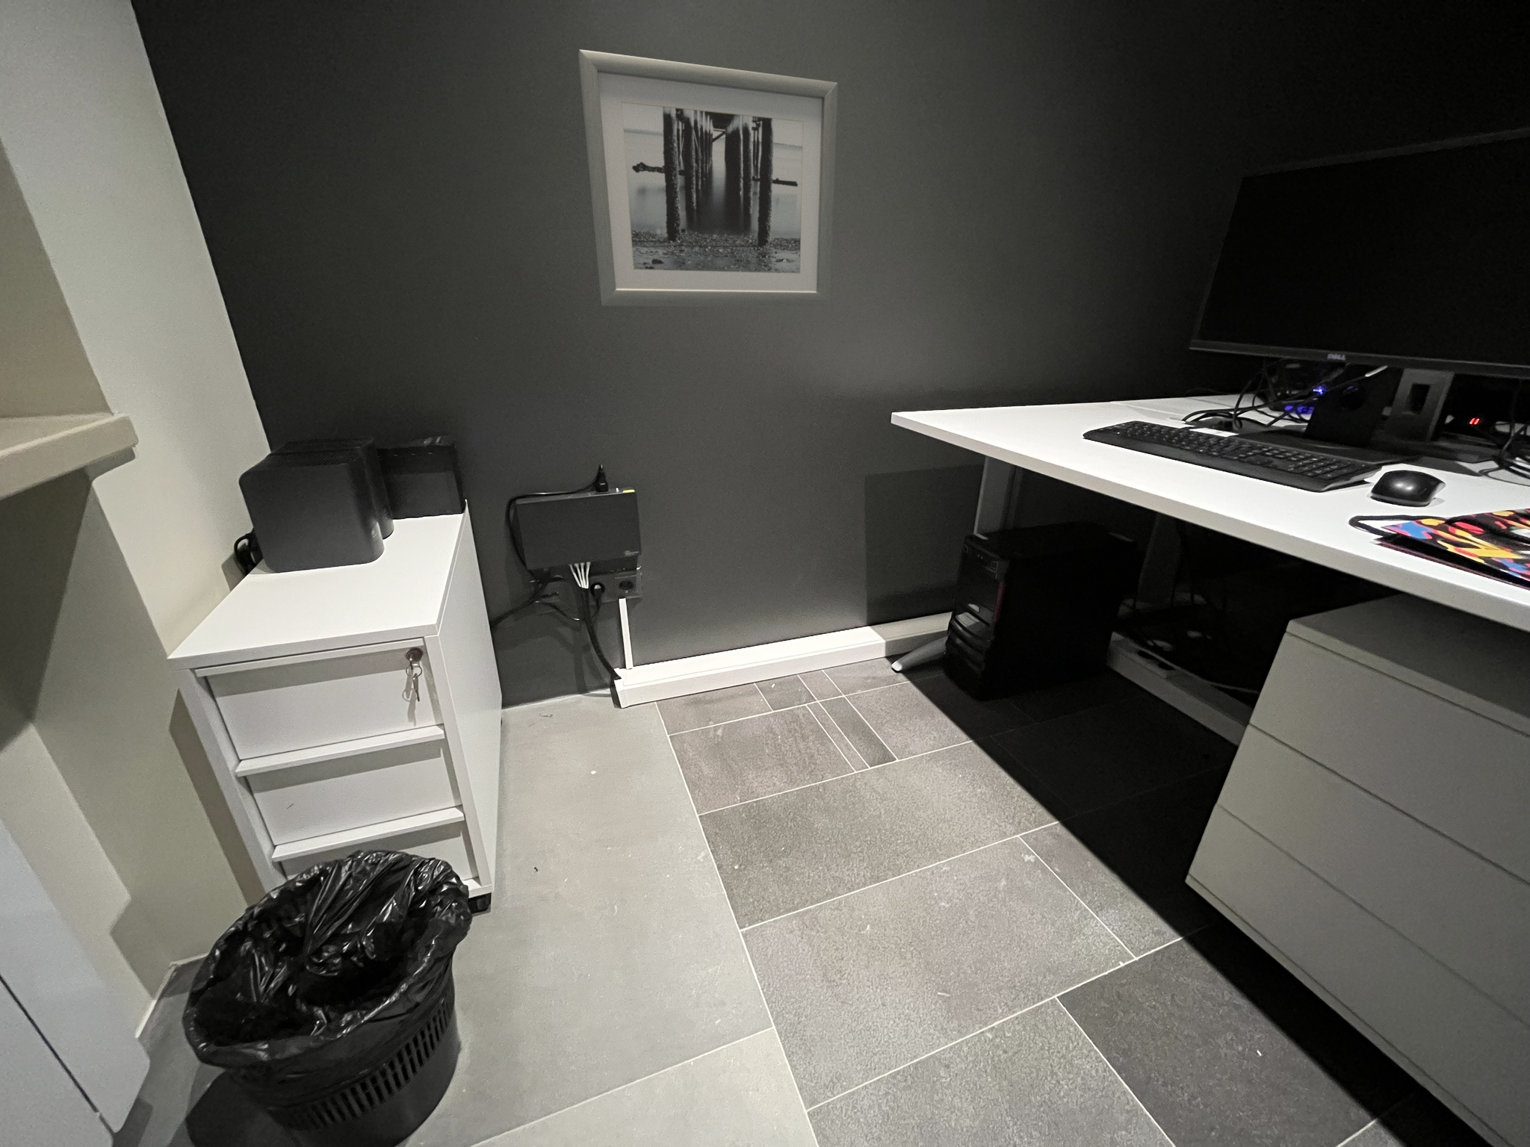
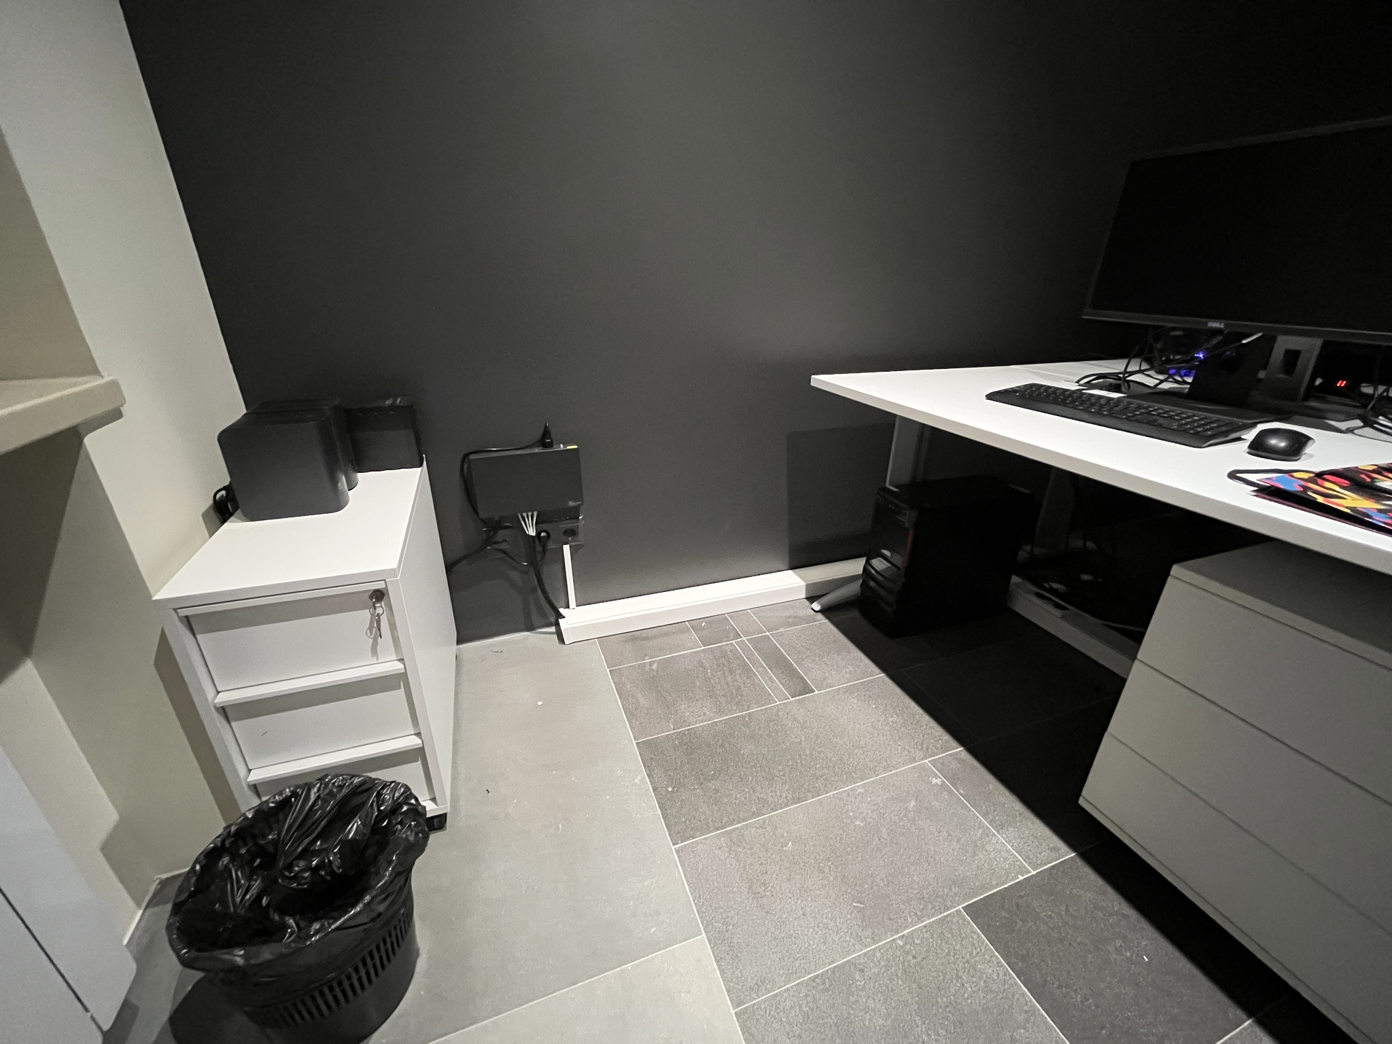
- wall art (719, 195)
